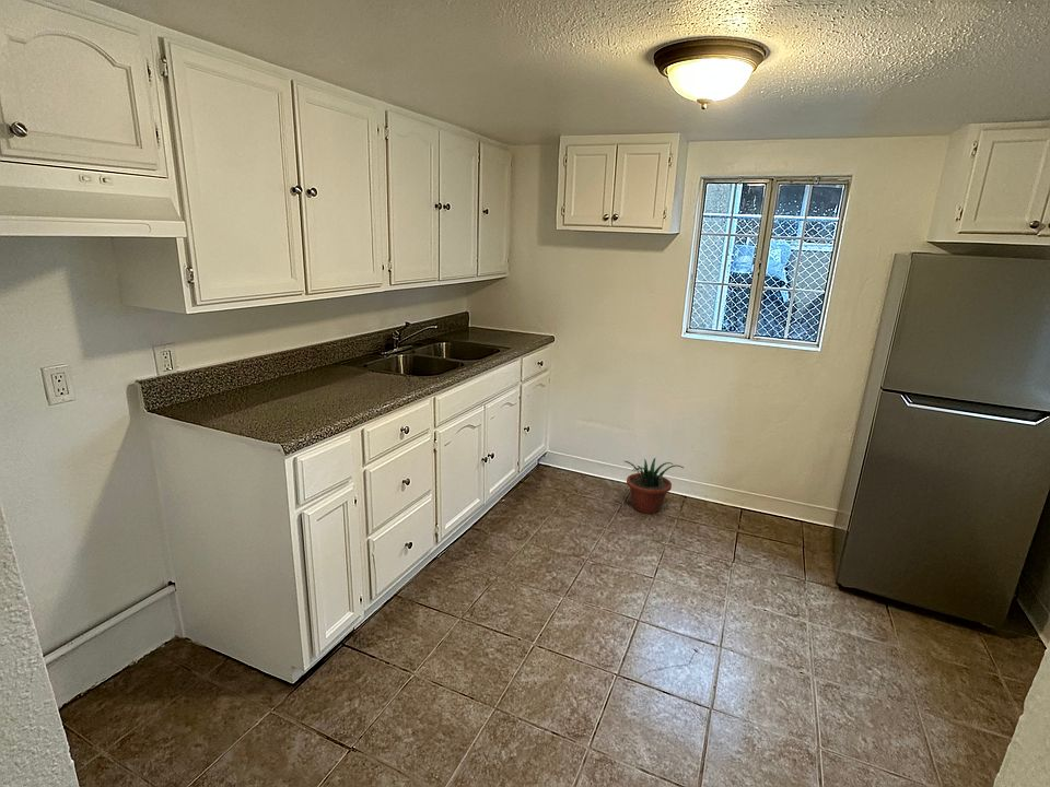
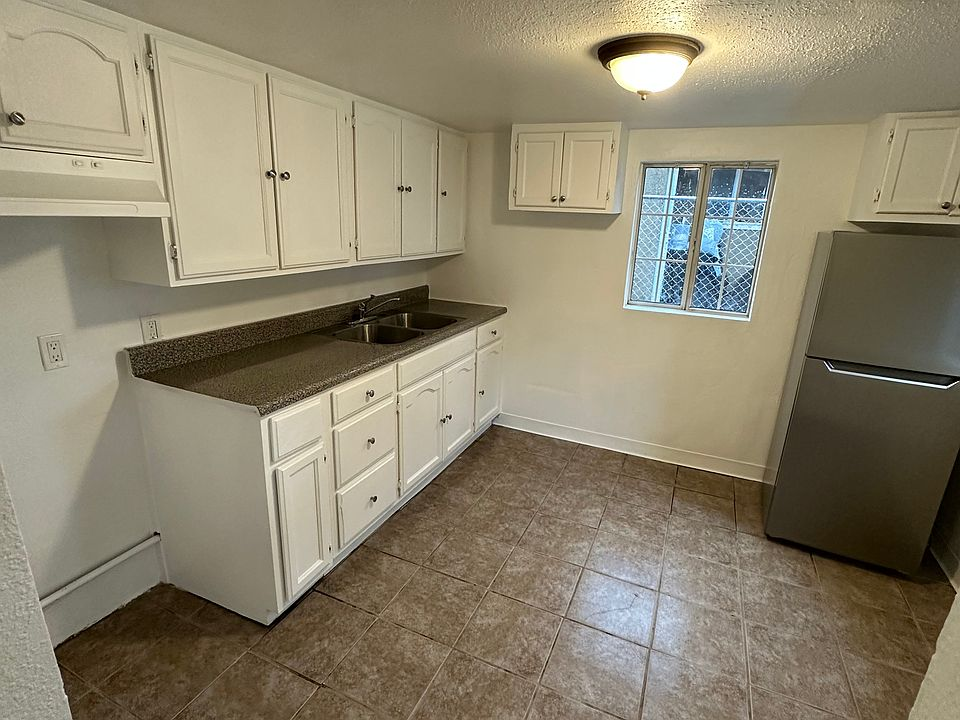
- potted plant (651, 486)
